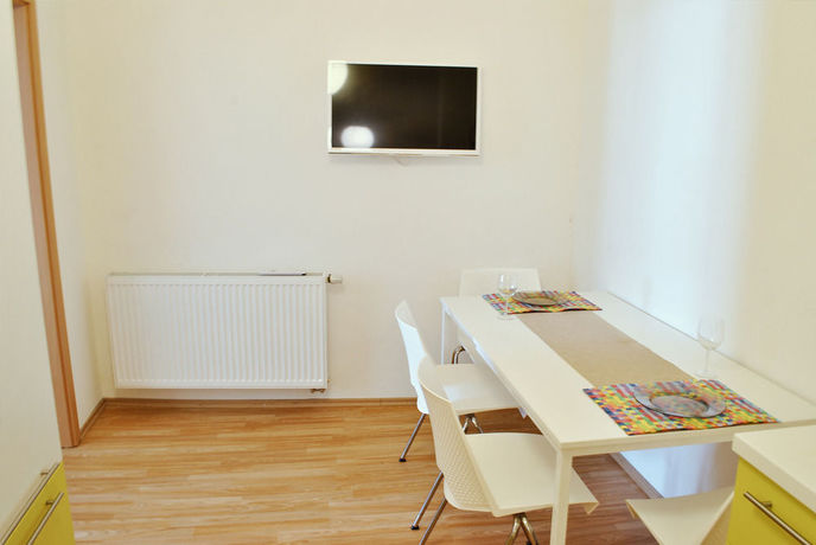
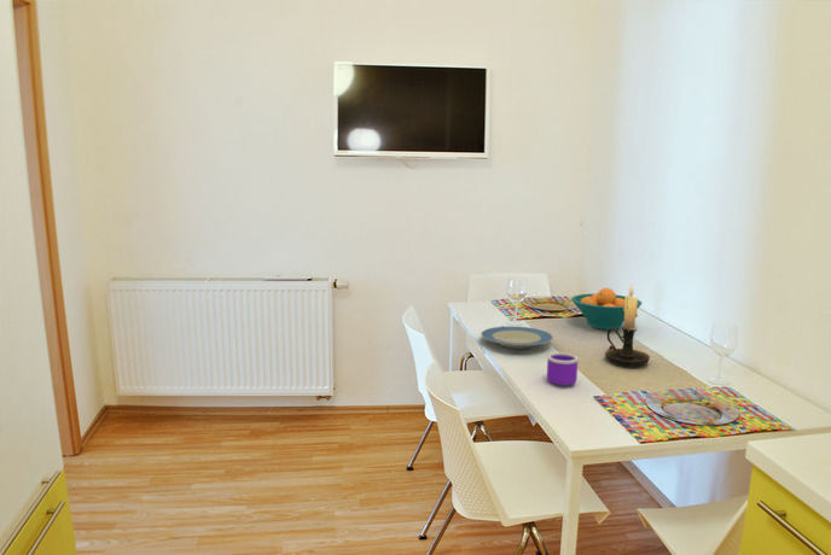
+ fruit bowl (605, 306)
+ plate (516, 339)
+ candle holder (624, 321)
+ mug (560, 368)
